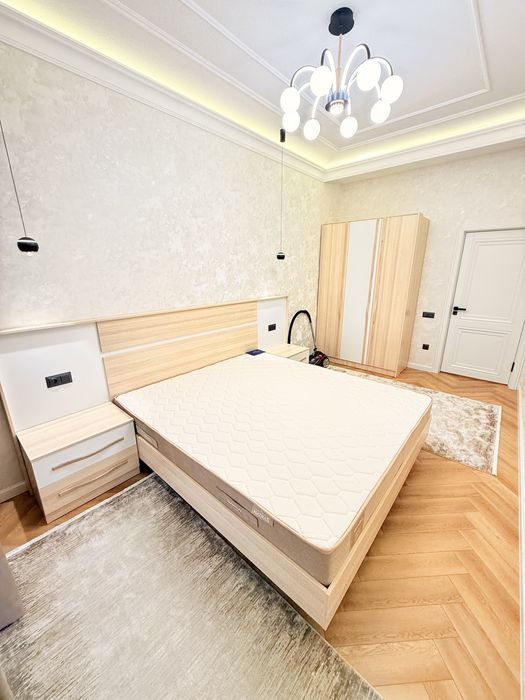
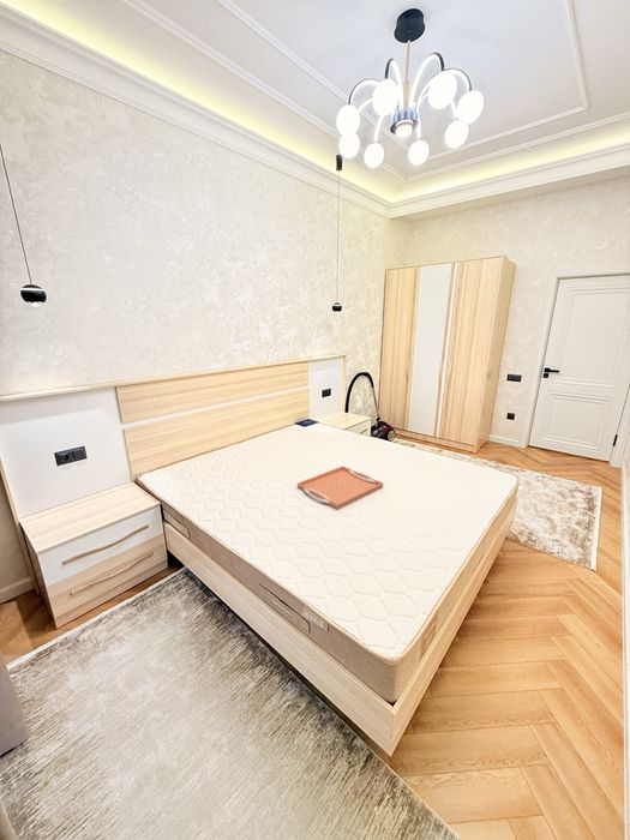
+ serving tray (340, 485)
